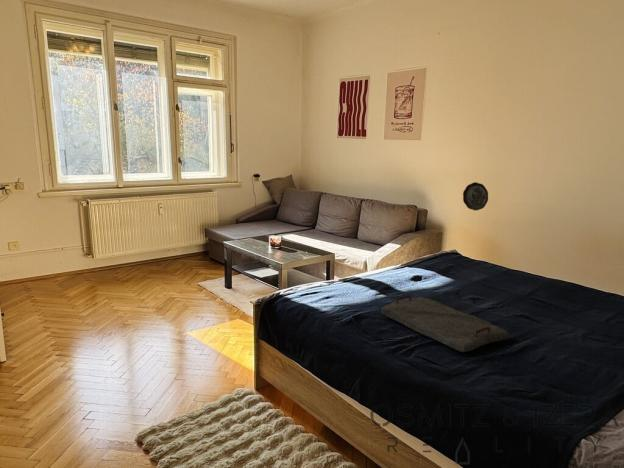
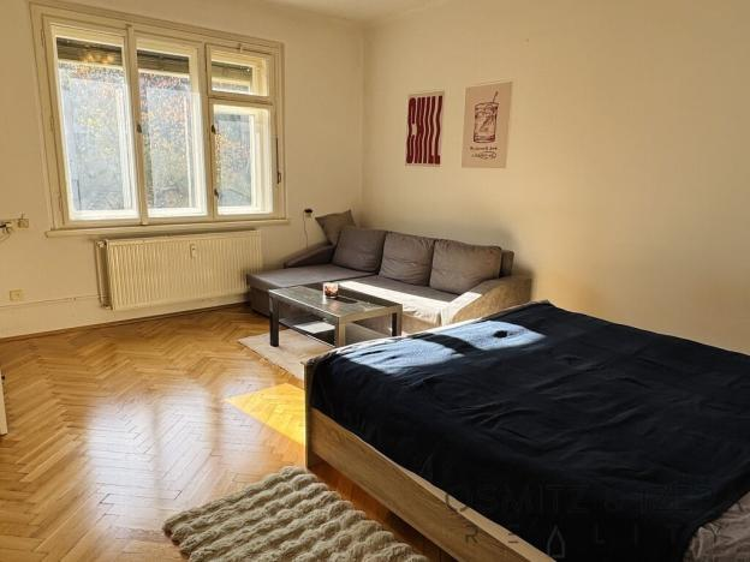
- decorative plate (475, 196)
- serving tray (445, 317)
